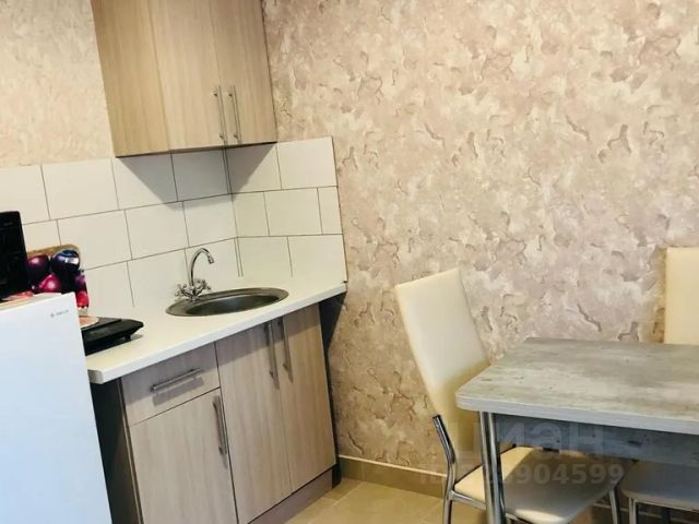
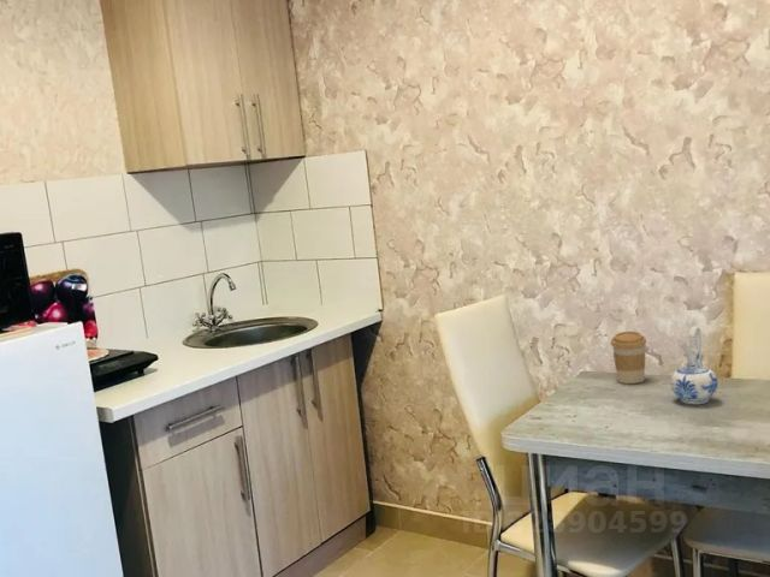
+ ceramic pitcher (692, 364)
+ coffee cup (629, 357)
